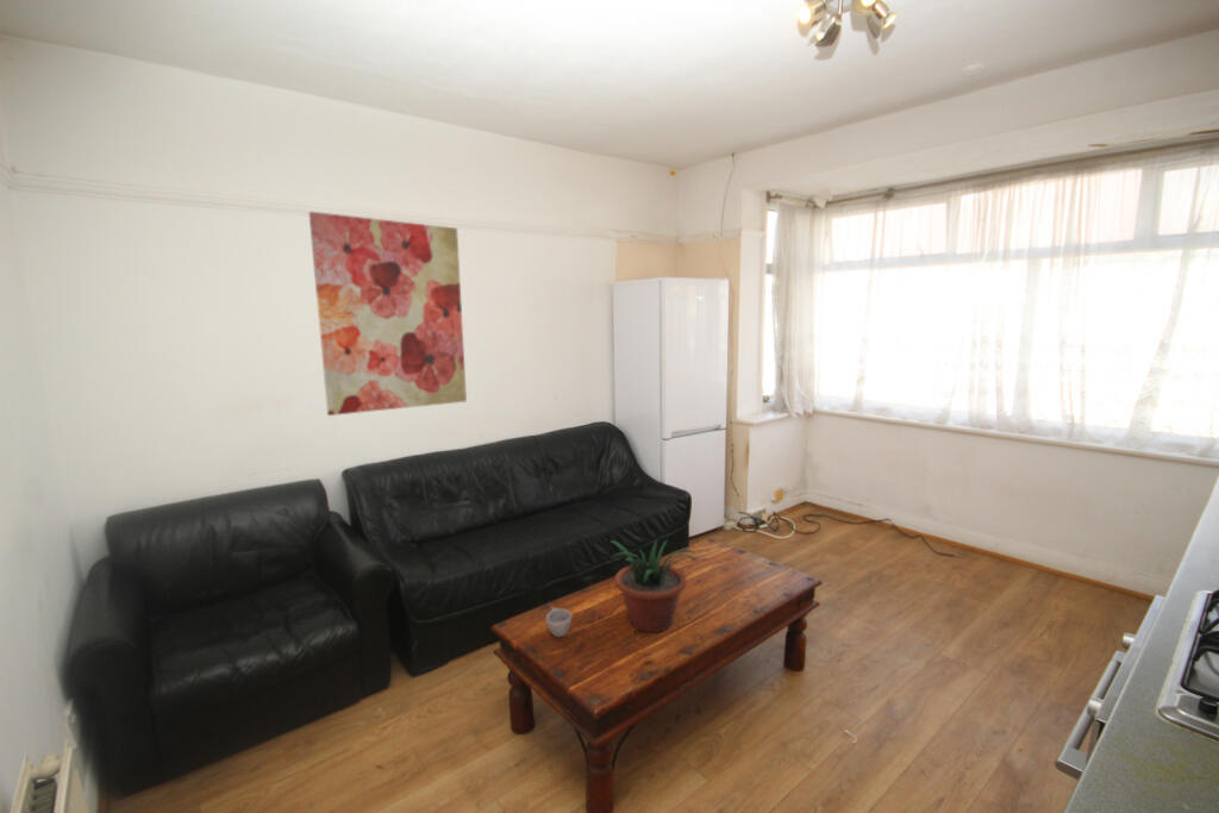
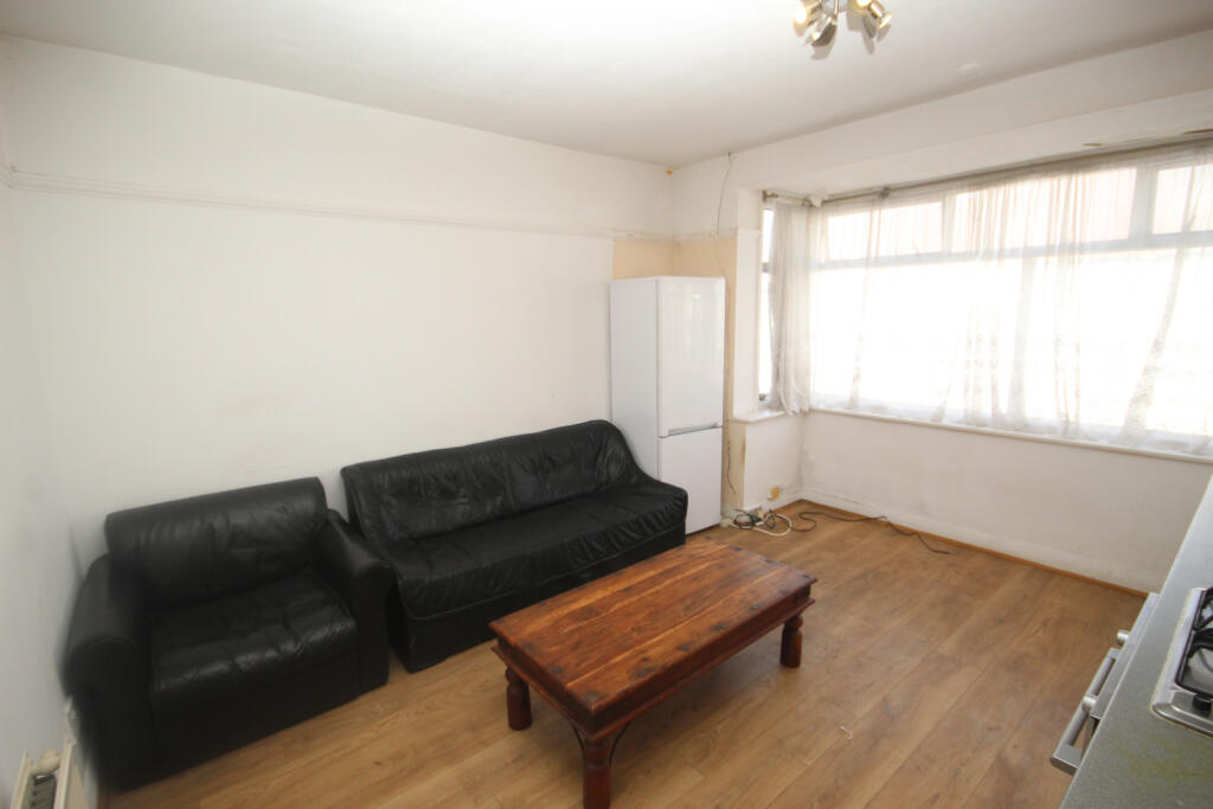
- cup (557, 623)
- potted plant (651, 587)
- wall art (395, 315)
